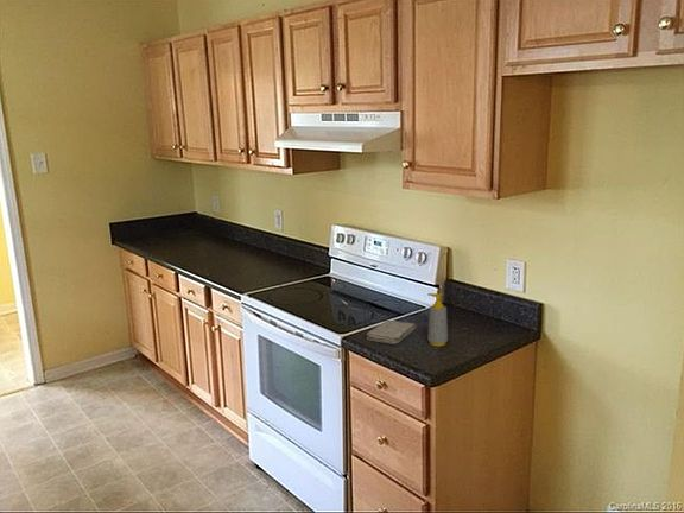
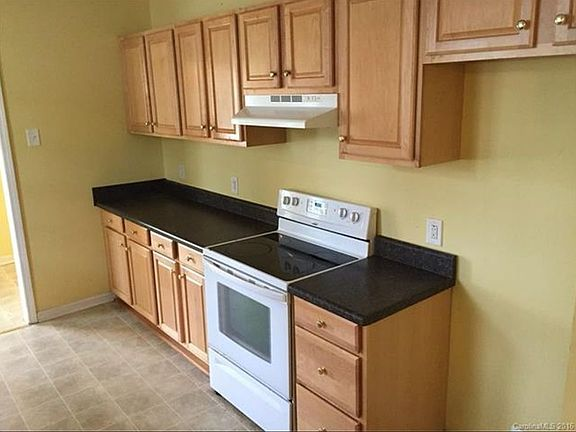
- soap bottle (437, 318)
- washcloth (391, 330)
